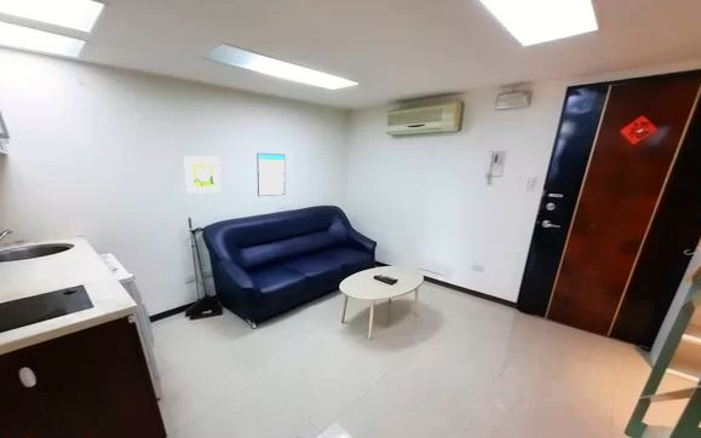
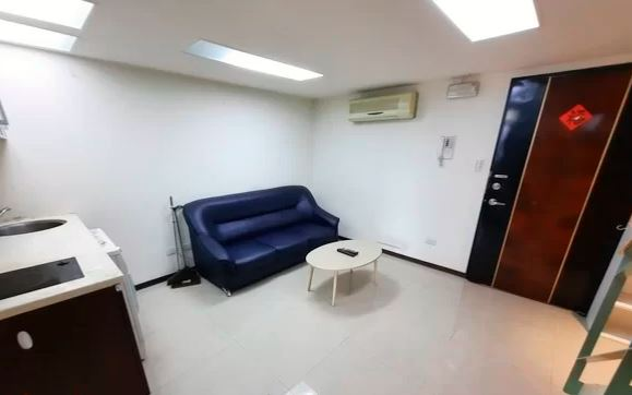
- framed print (203, 174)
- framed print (271, 174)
